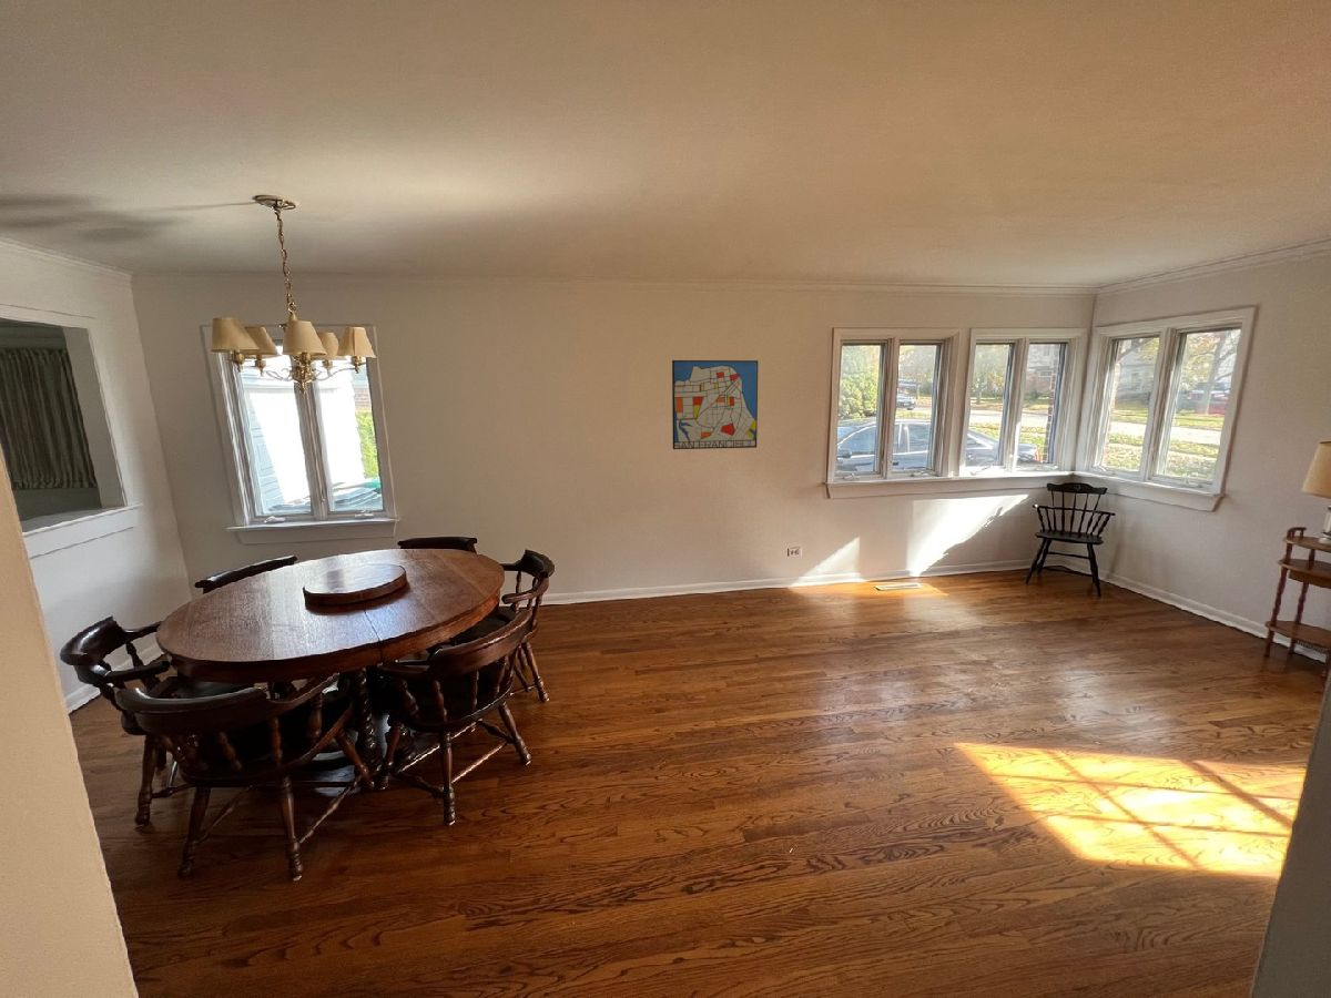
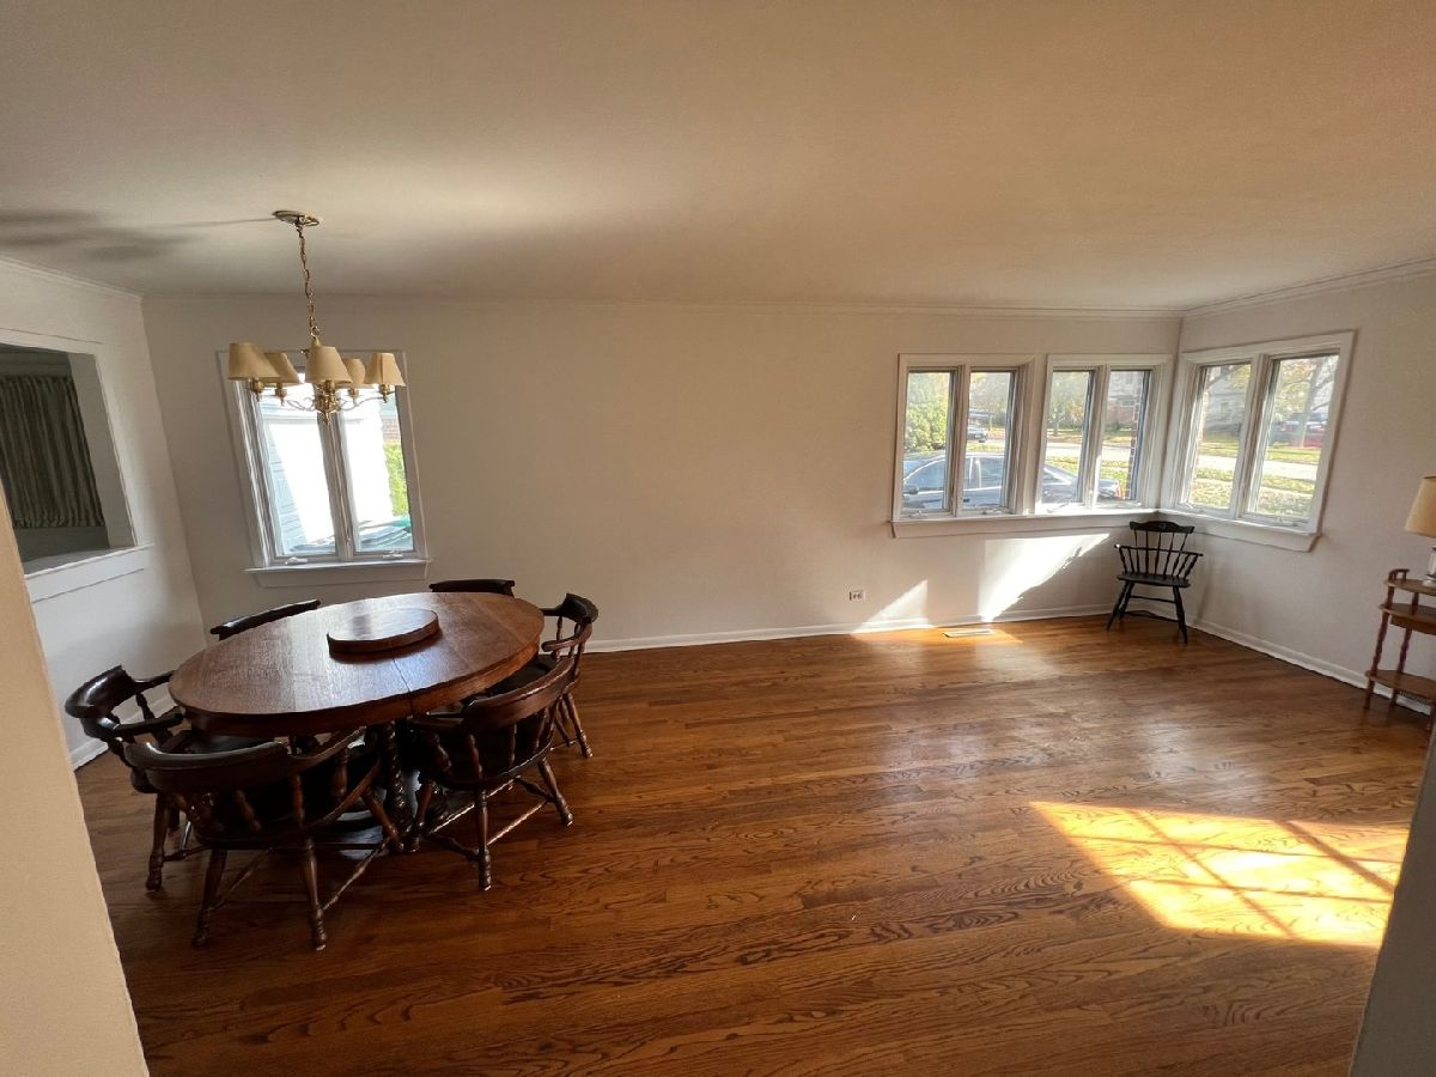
- wall art (715, 405)
